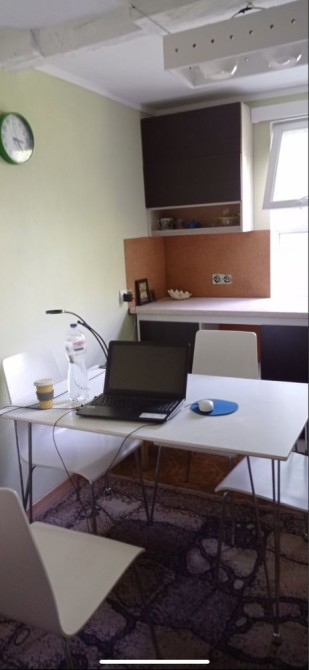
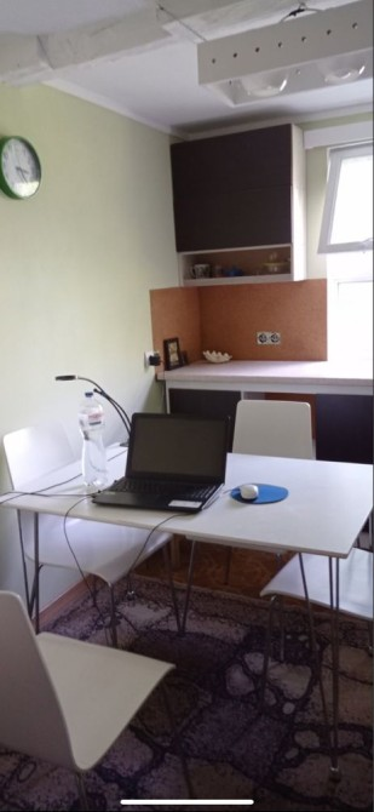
- coffee cup (45, 393)
